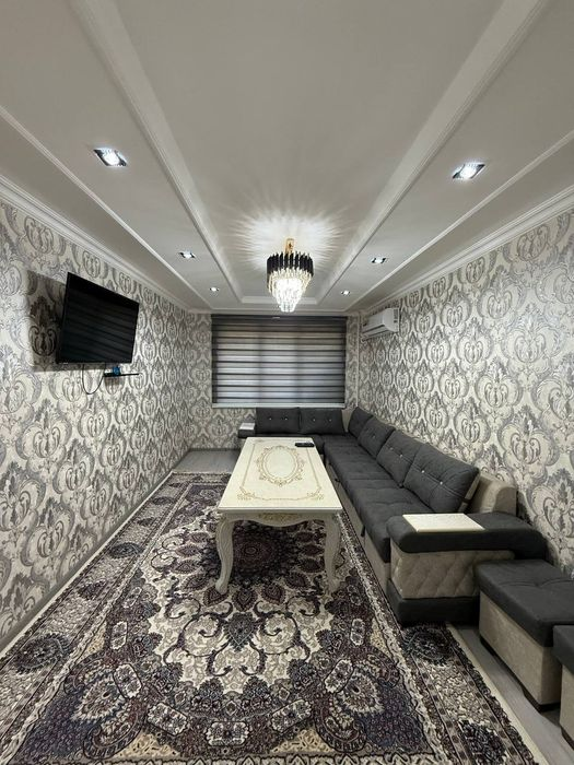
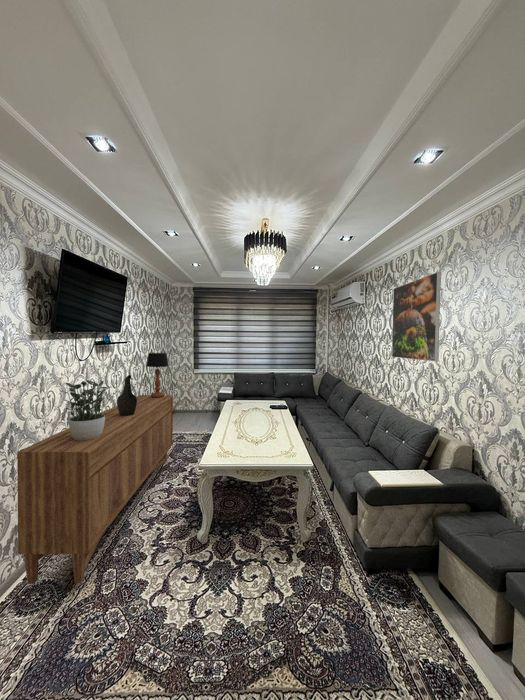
+ decorative vase (127, 394)
+ sideboard (122, 458)
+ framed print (413, 320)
+ table lamp (157, 375)
+ potted plant (87, 406)
